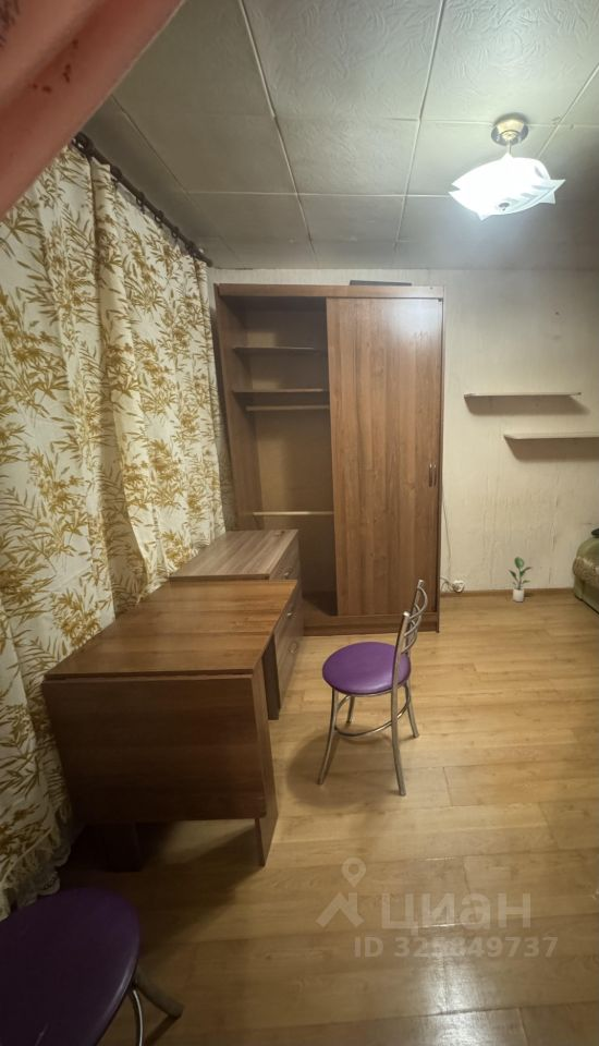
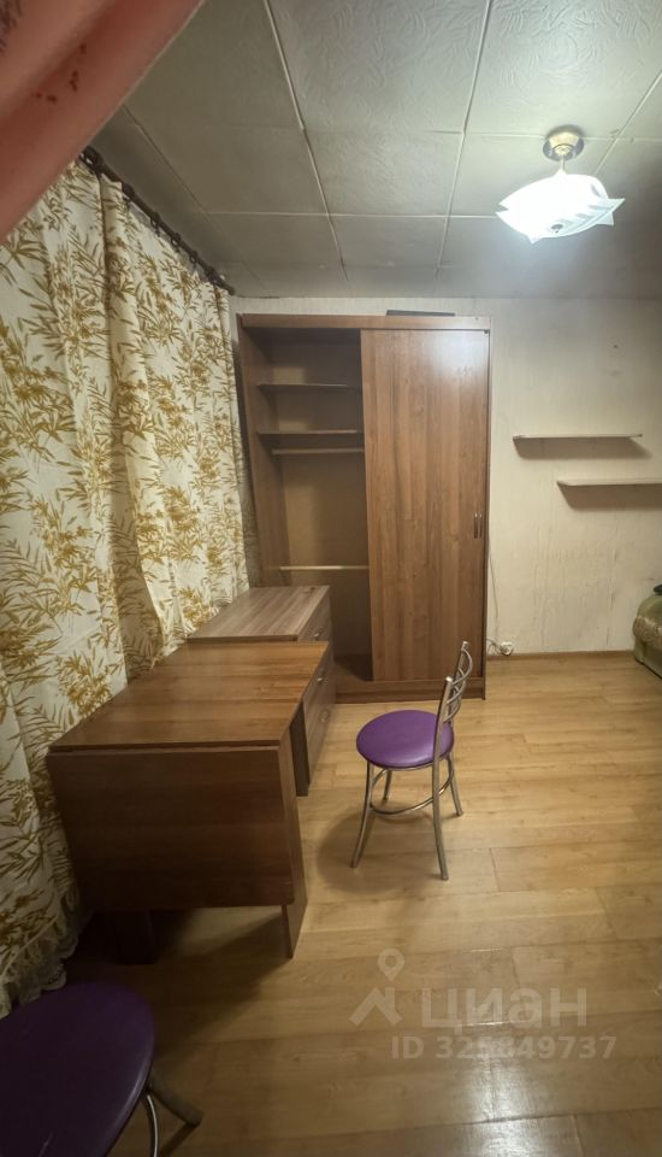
- potted plant (519, 580)
